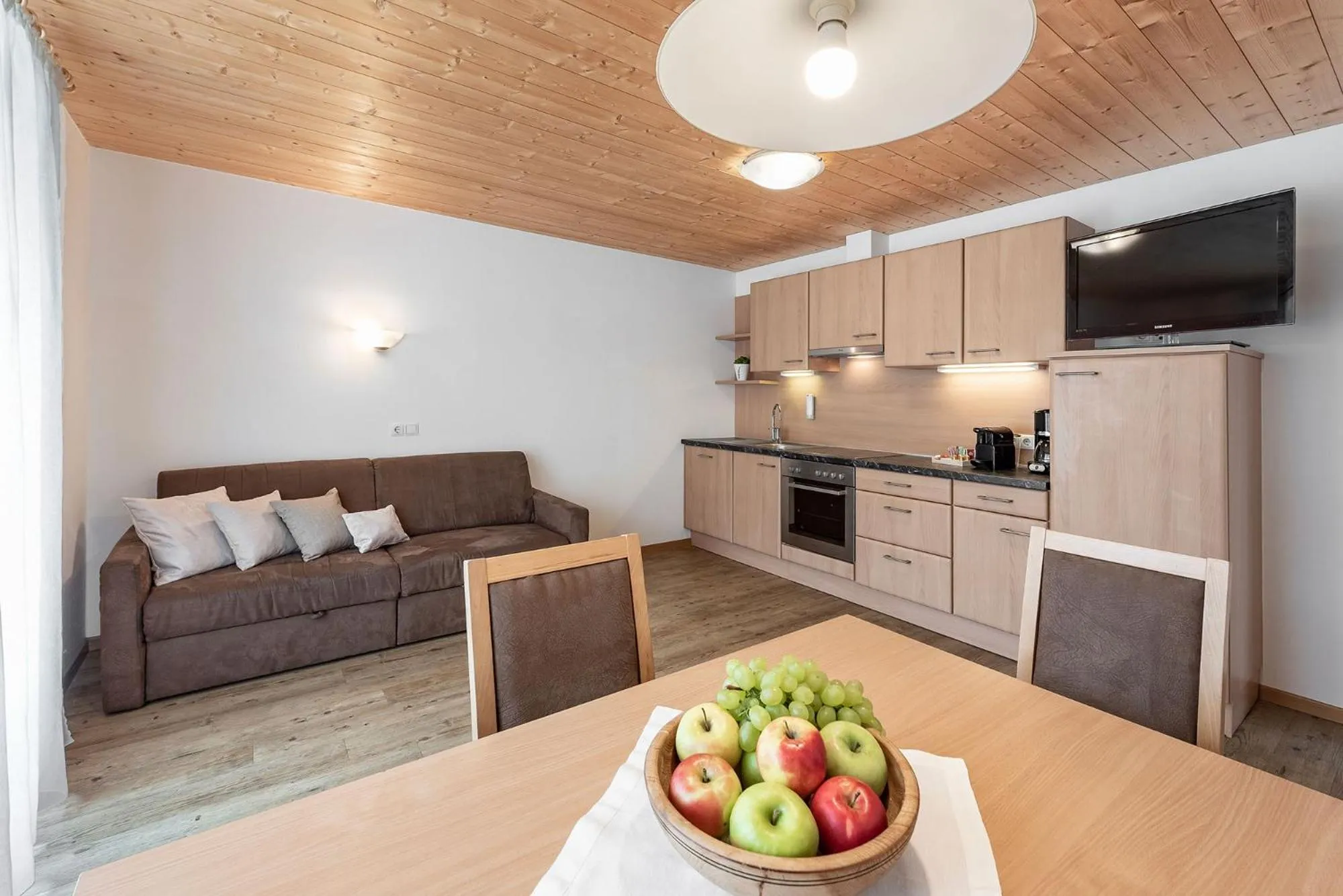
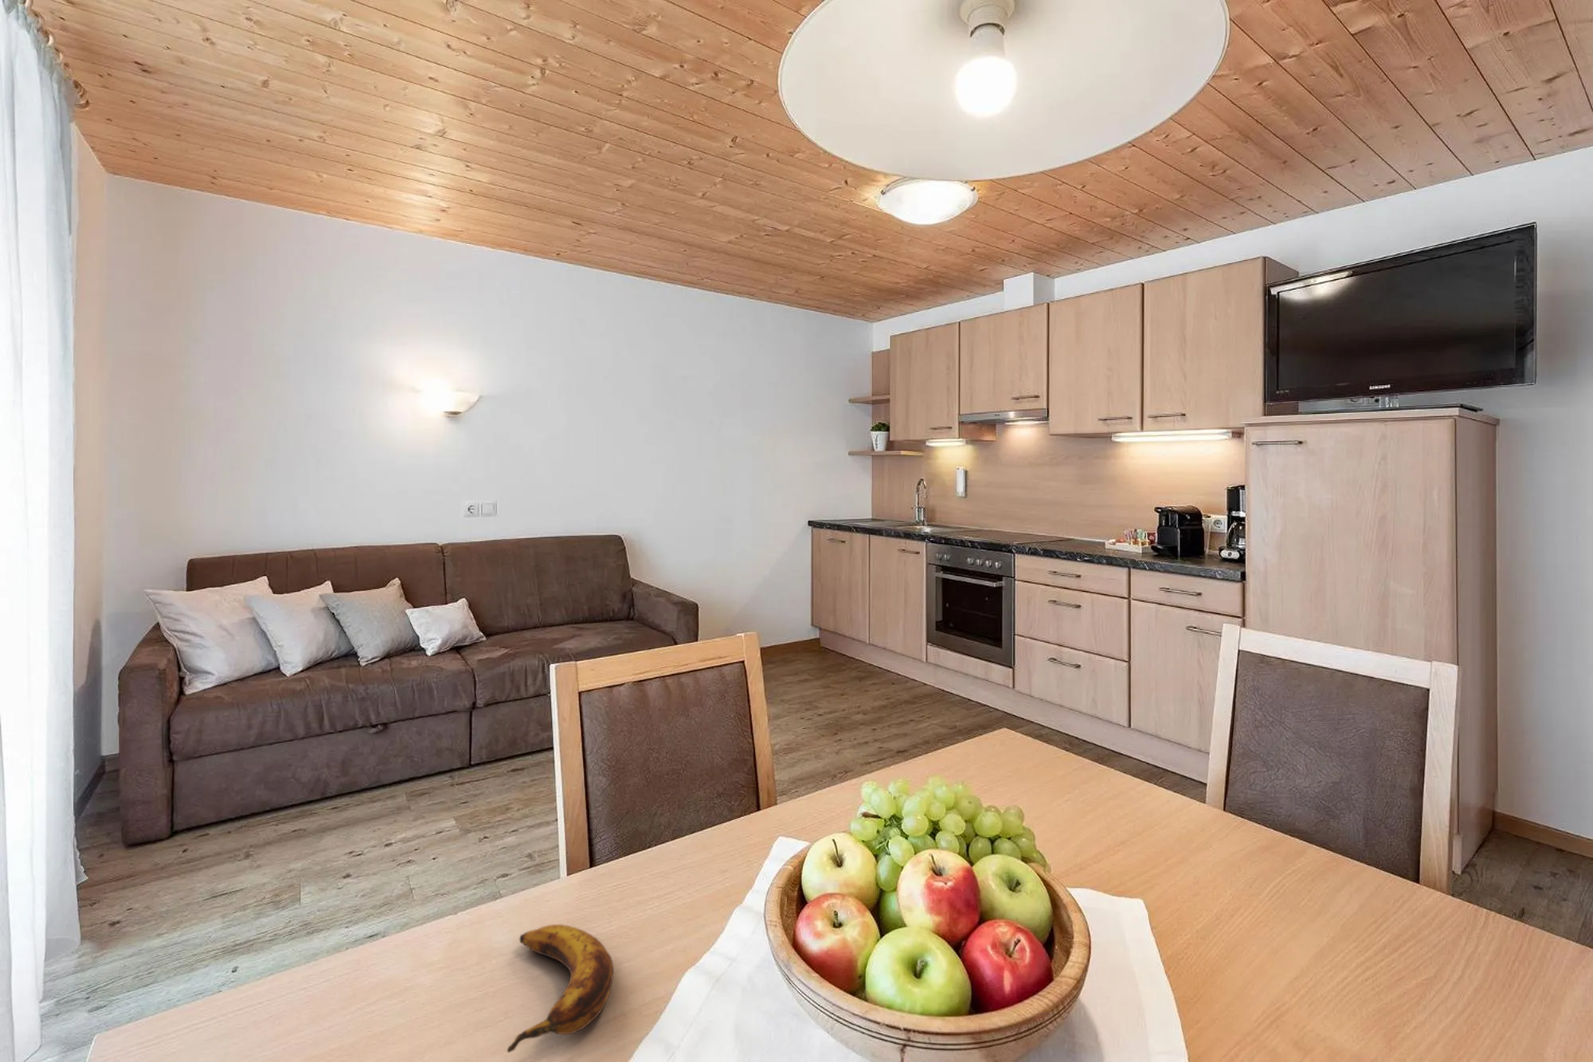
+ banana (563, 965)
